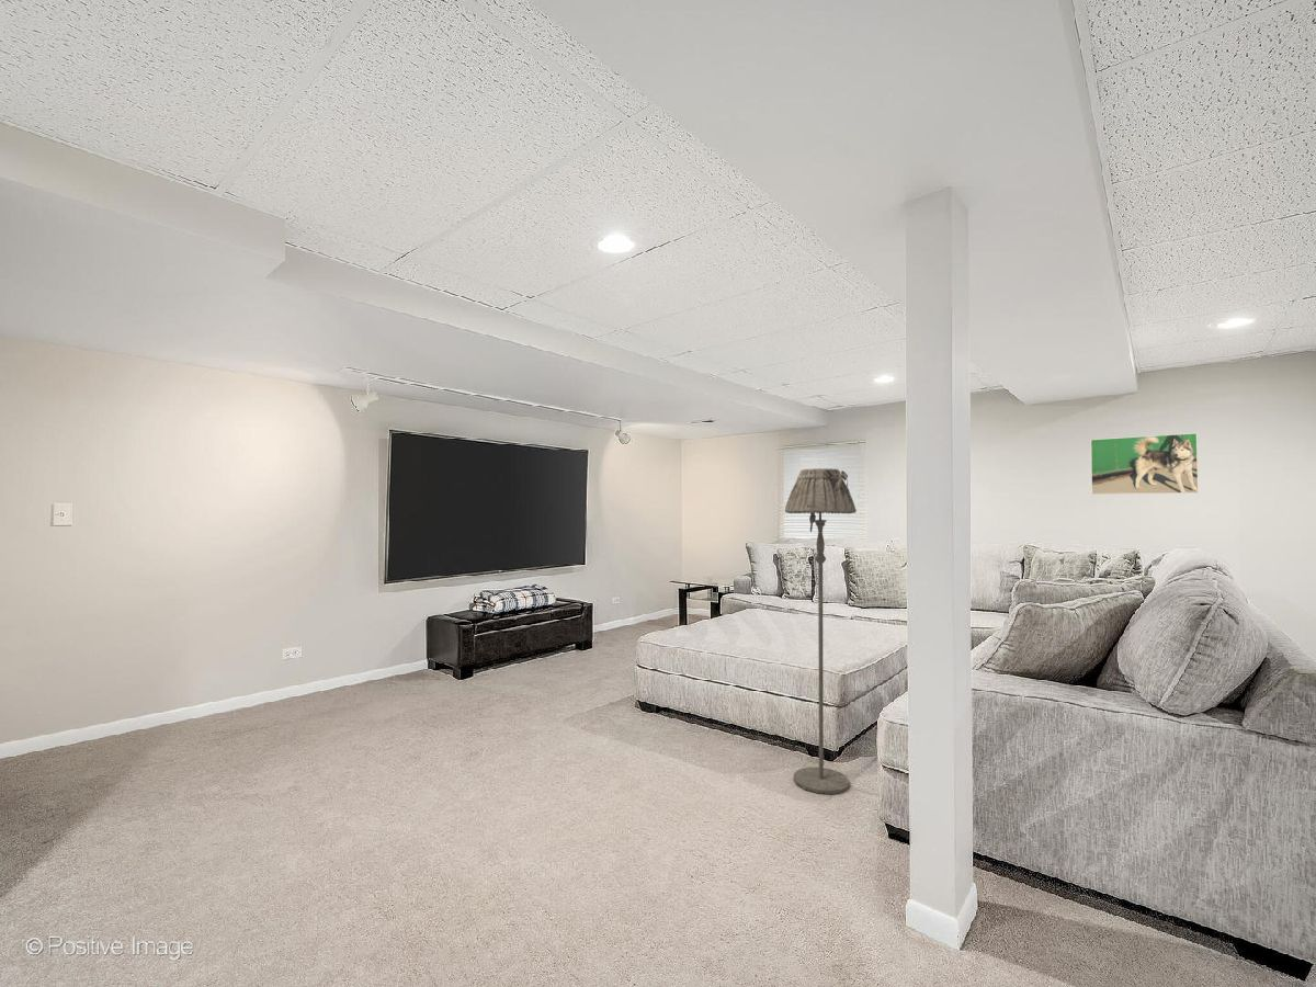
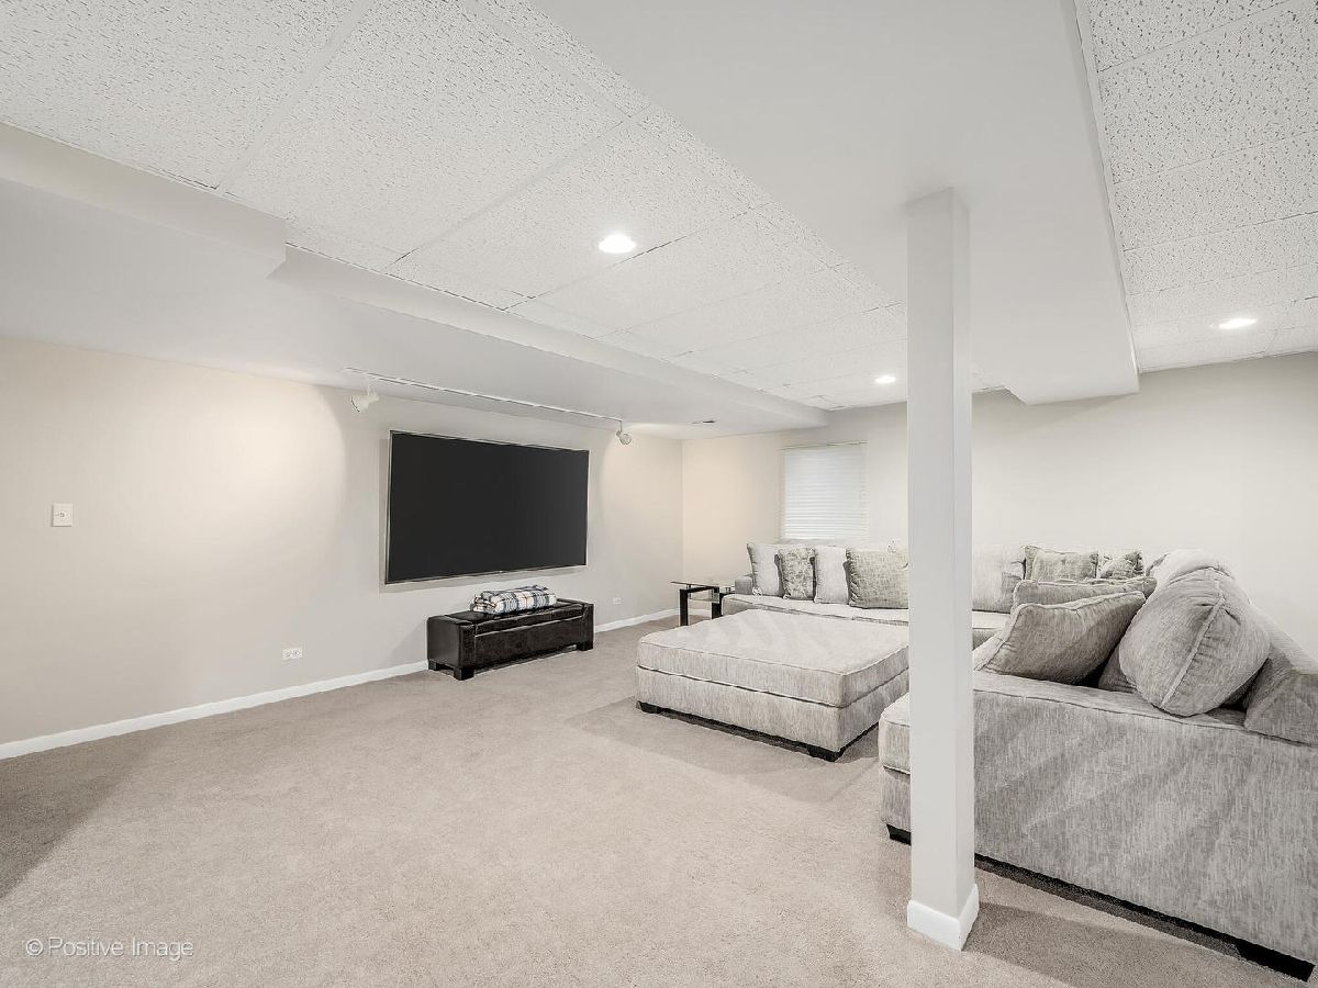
- floor lamp (819, 624)
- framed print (1142, 465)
